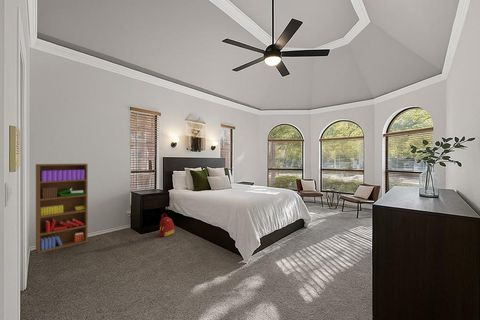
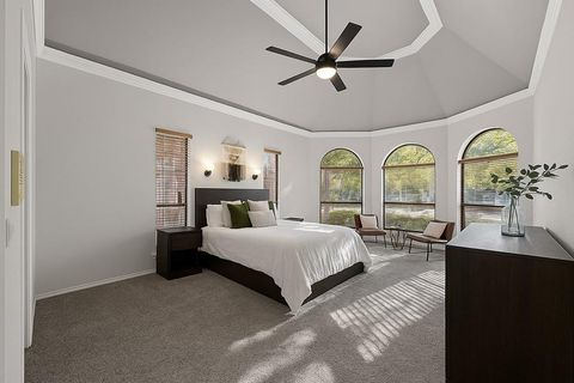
- backpack (166, 224)
- bookshelf (63, 204)
